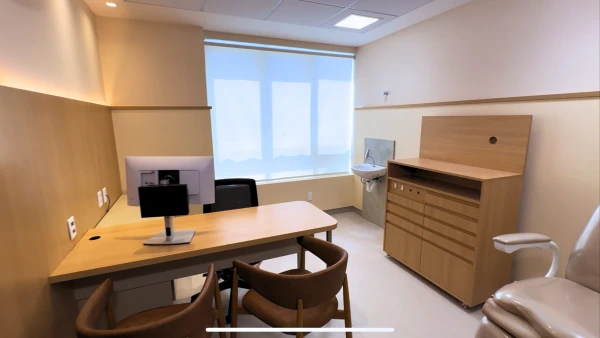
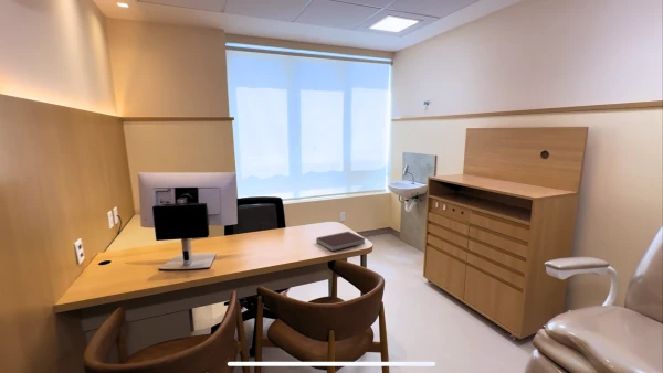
+ notebook (340, 239)
